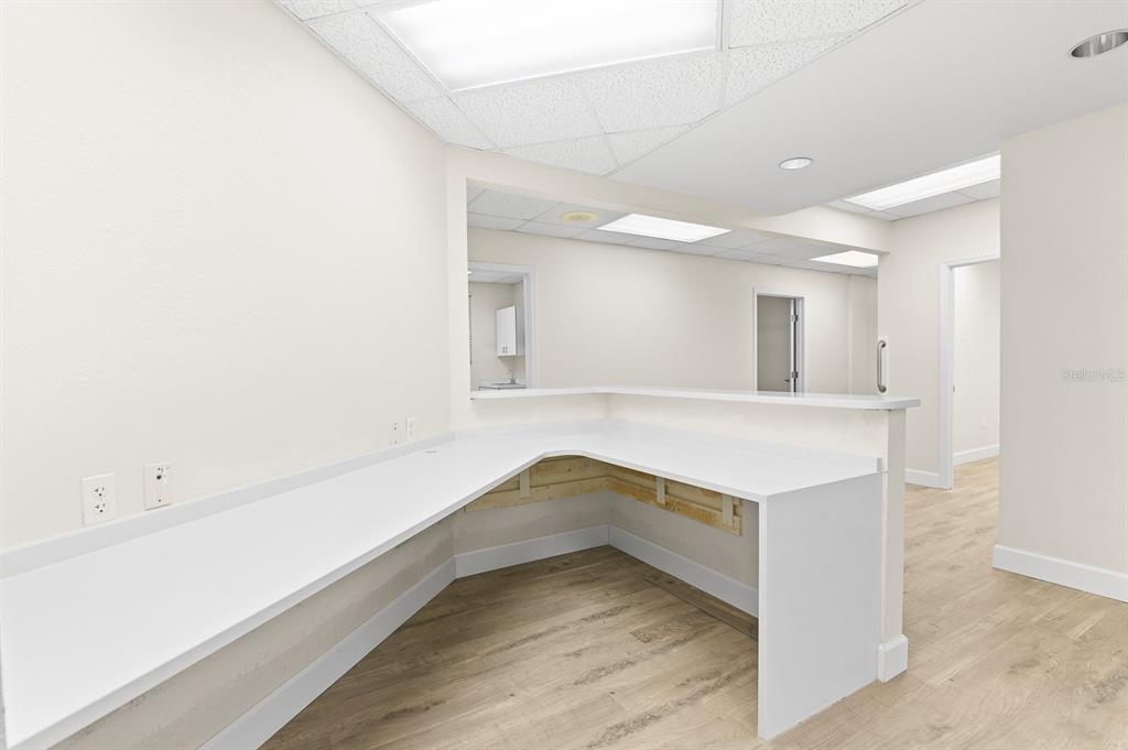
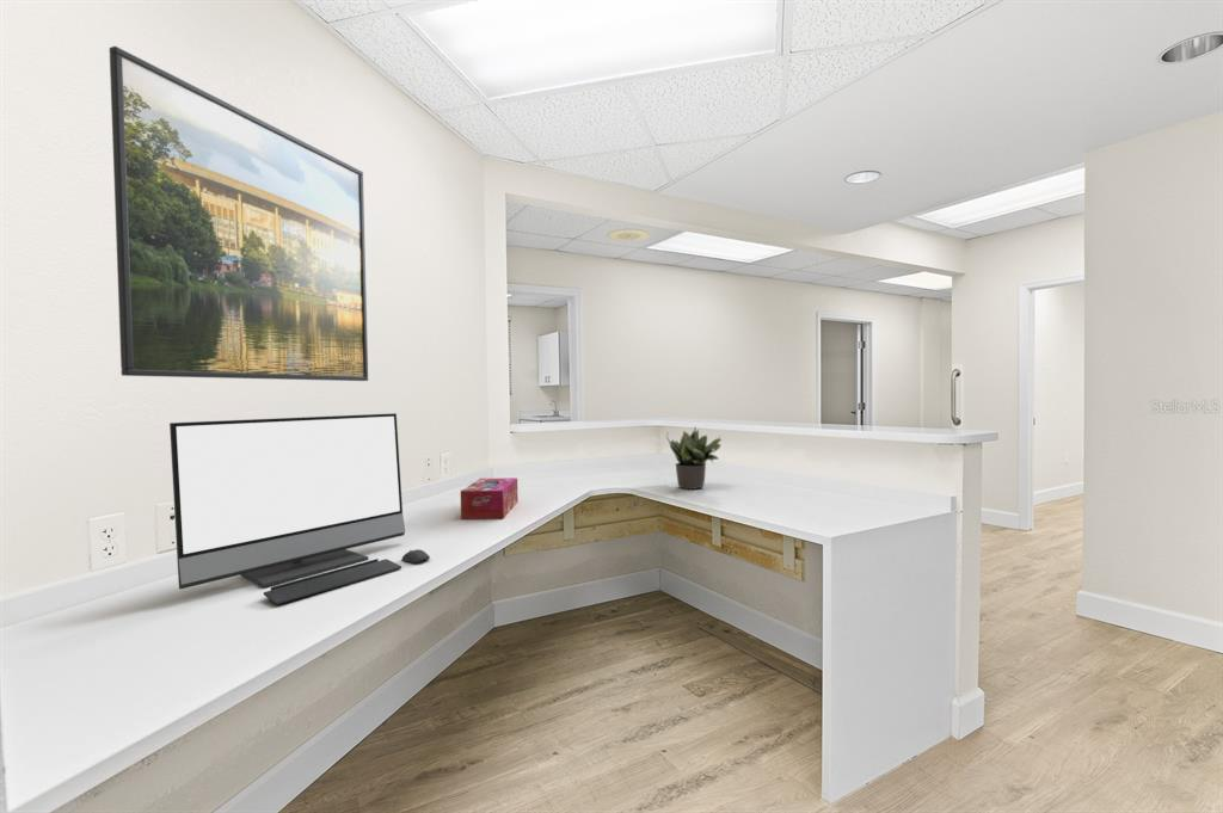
+ monitor (318, 495)
+ tissue box (491, 497)
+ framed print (268, 251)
+ potted plant (695, 456)
